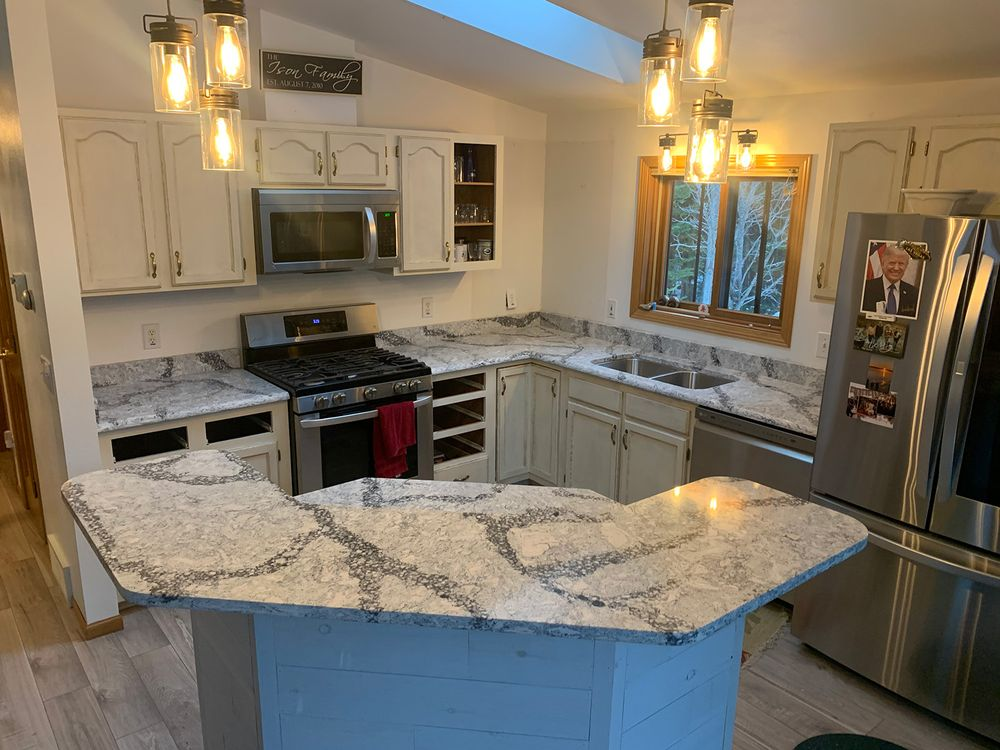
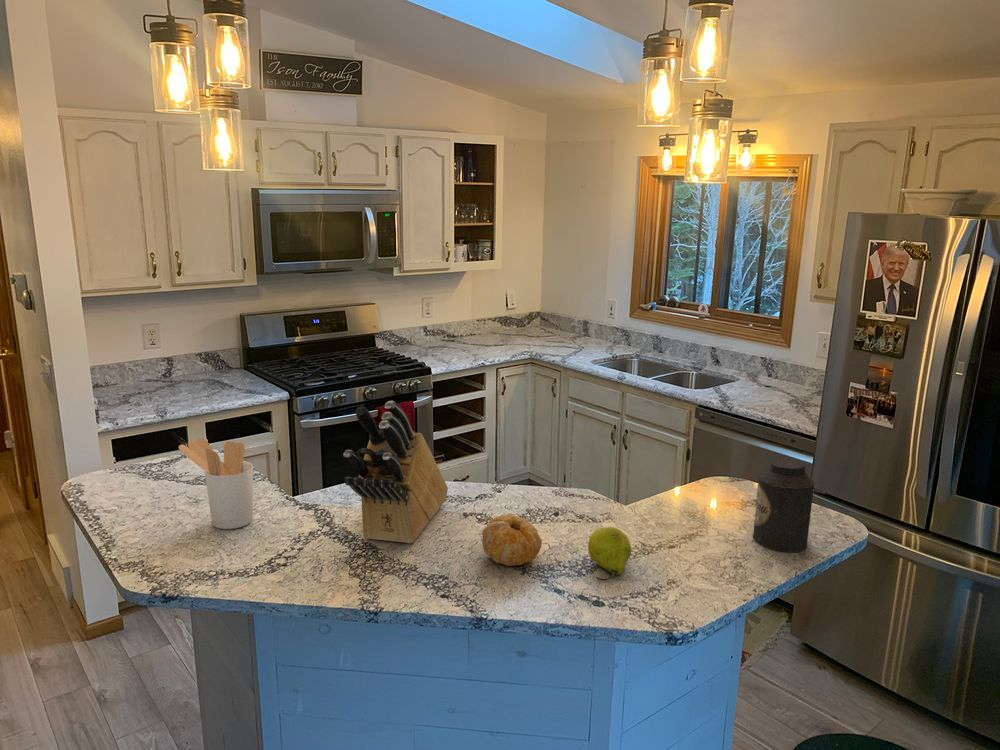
+ utensil holder (218, 480)
+ knife block (399, 458)
+ canister (783, 502)
+ fruit (510, 538)
+ fruit (609, 550)
